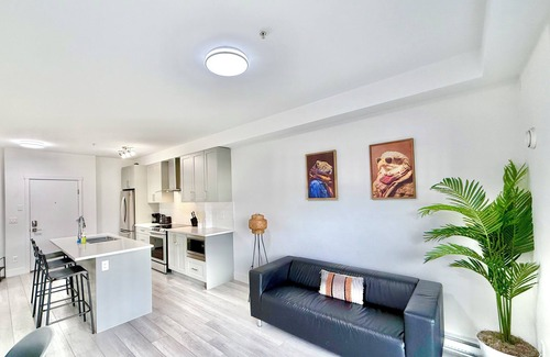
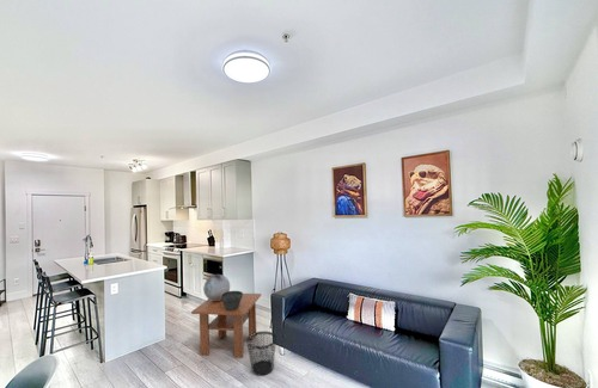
+ wastebasket (262, 353)
+ ceramic pot (232, 301)
+ coffee table (230, 324)
+ decorative globe (216, 287)
